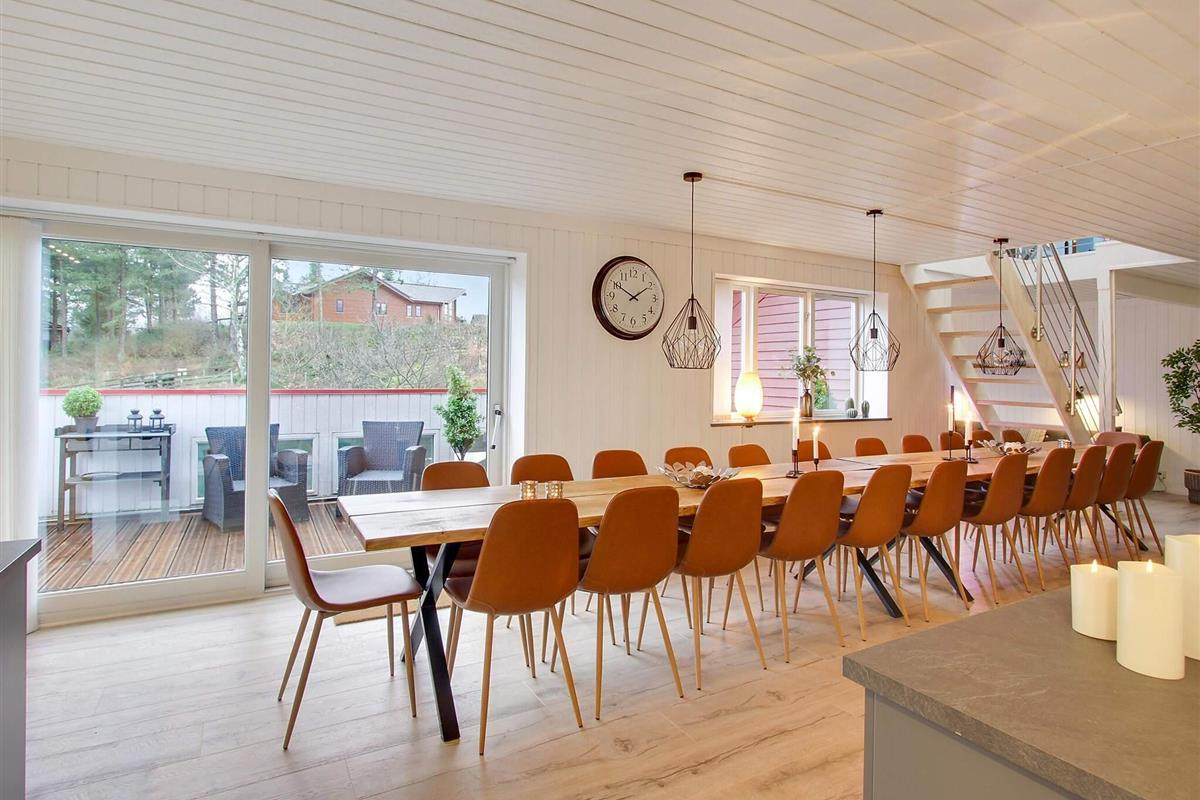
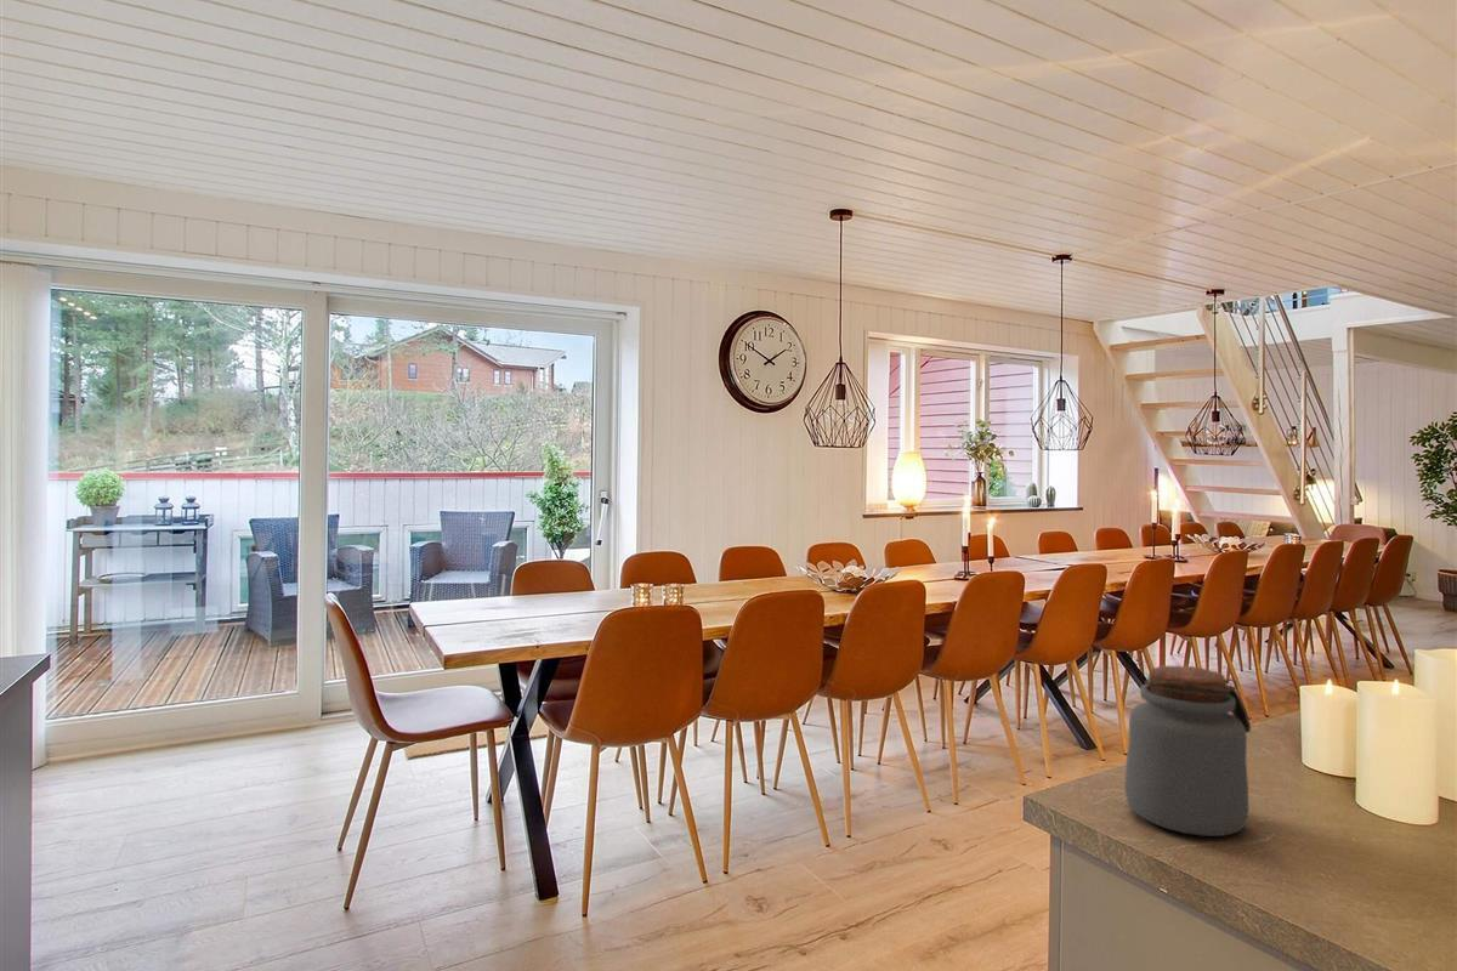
+ jar (1185, 743)
